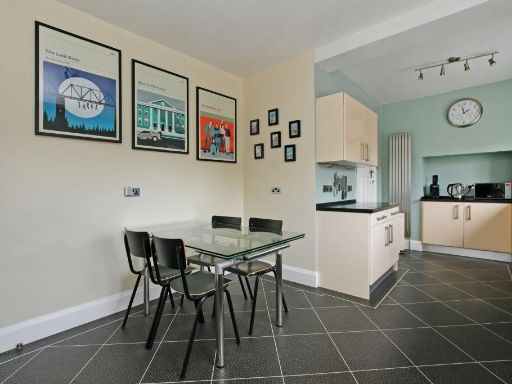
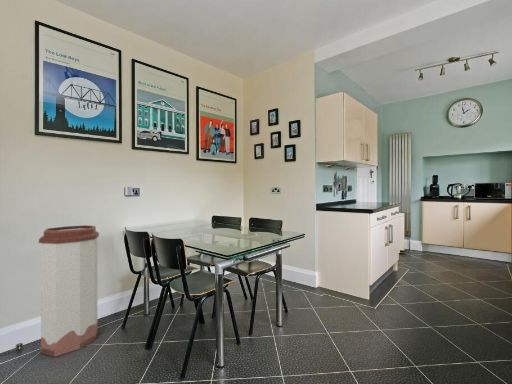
+ trash can (70, 284)
